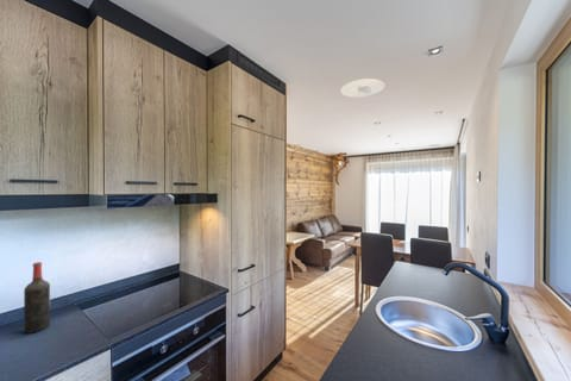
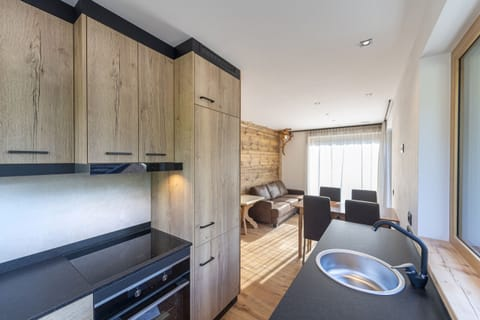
- wine bottle (37, 295)
- recessed light (362, 86)
